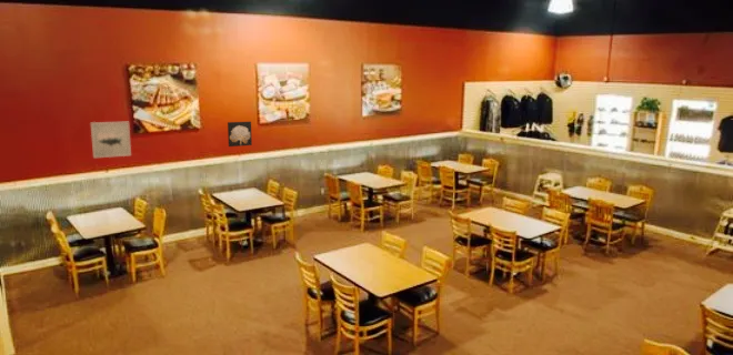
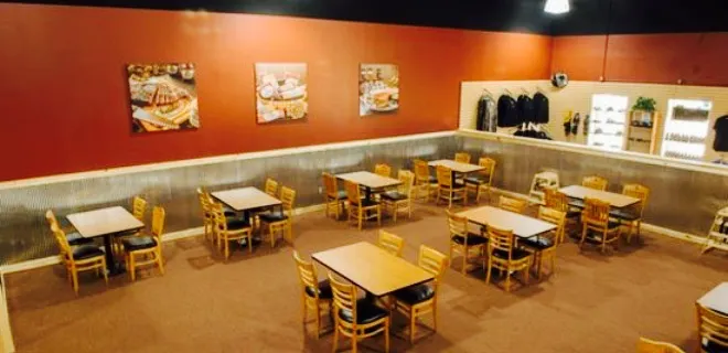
- wall art (239, 133)
- wall art (111, 139)
